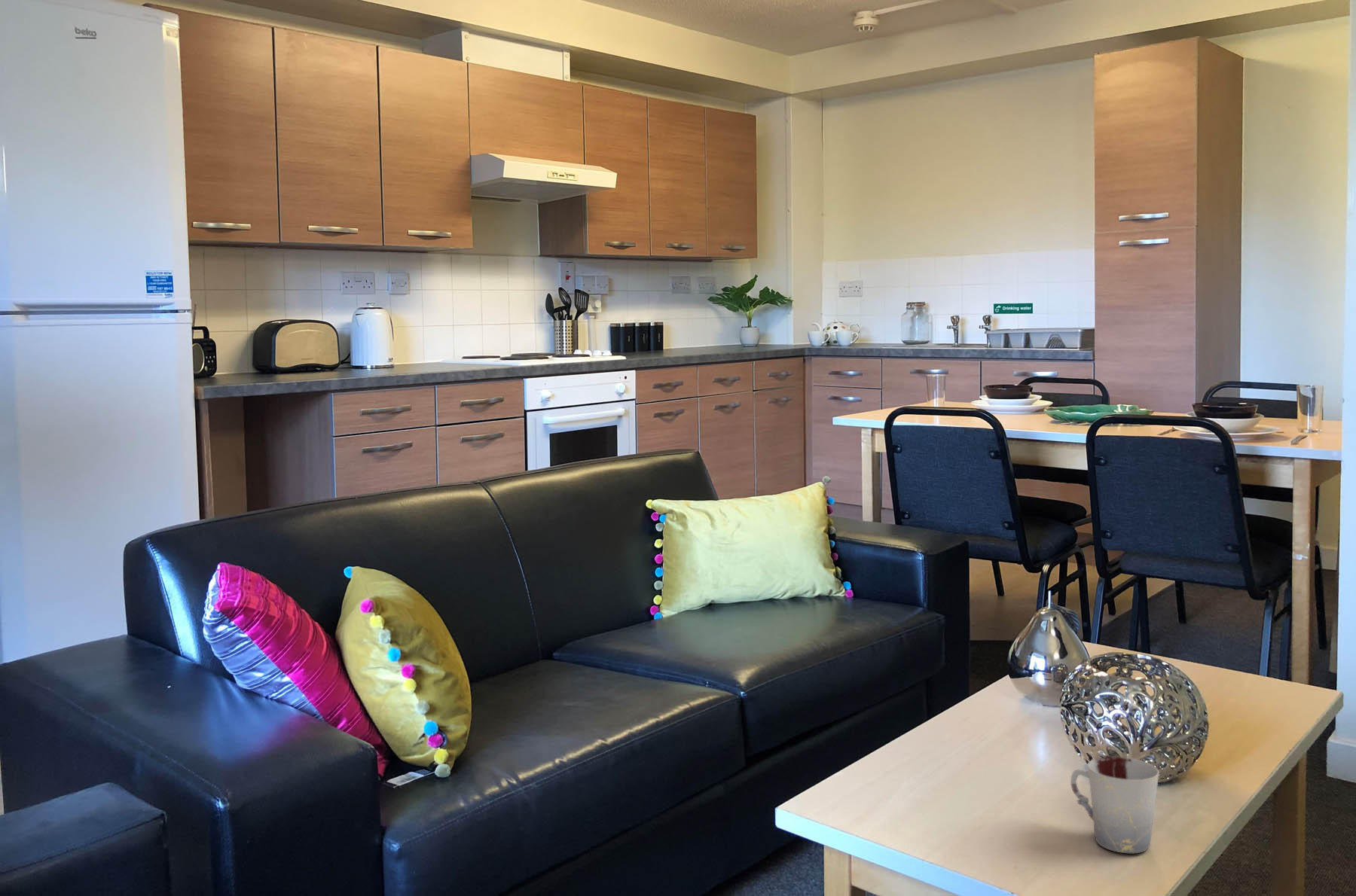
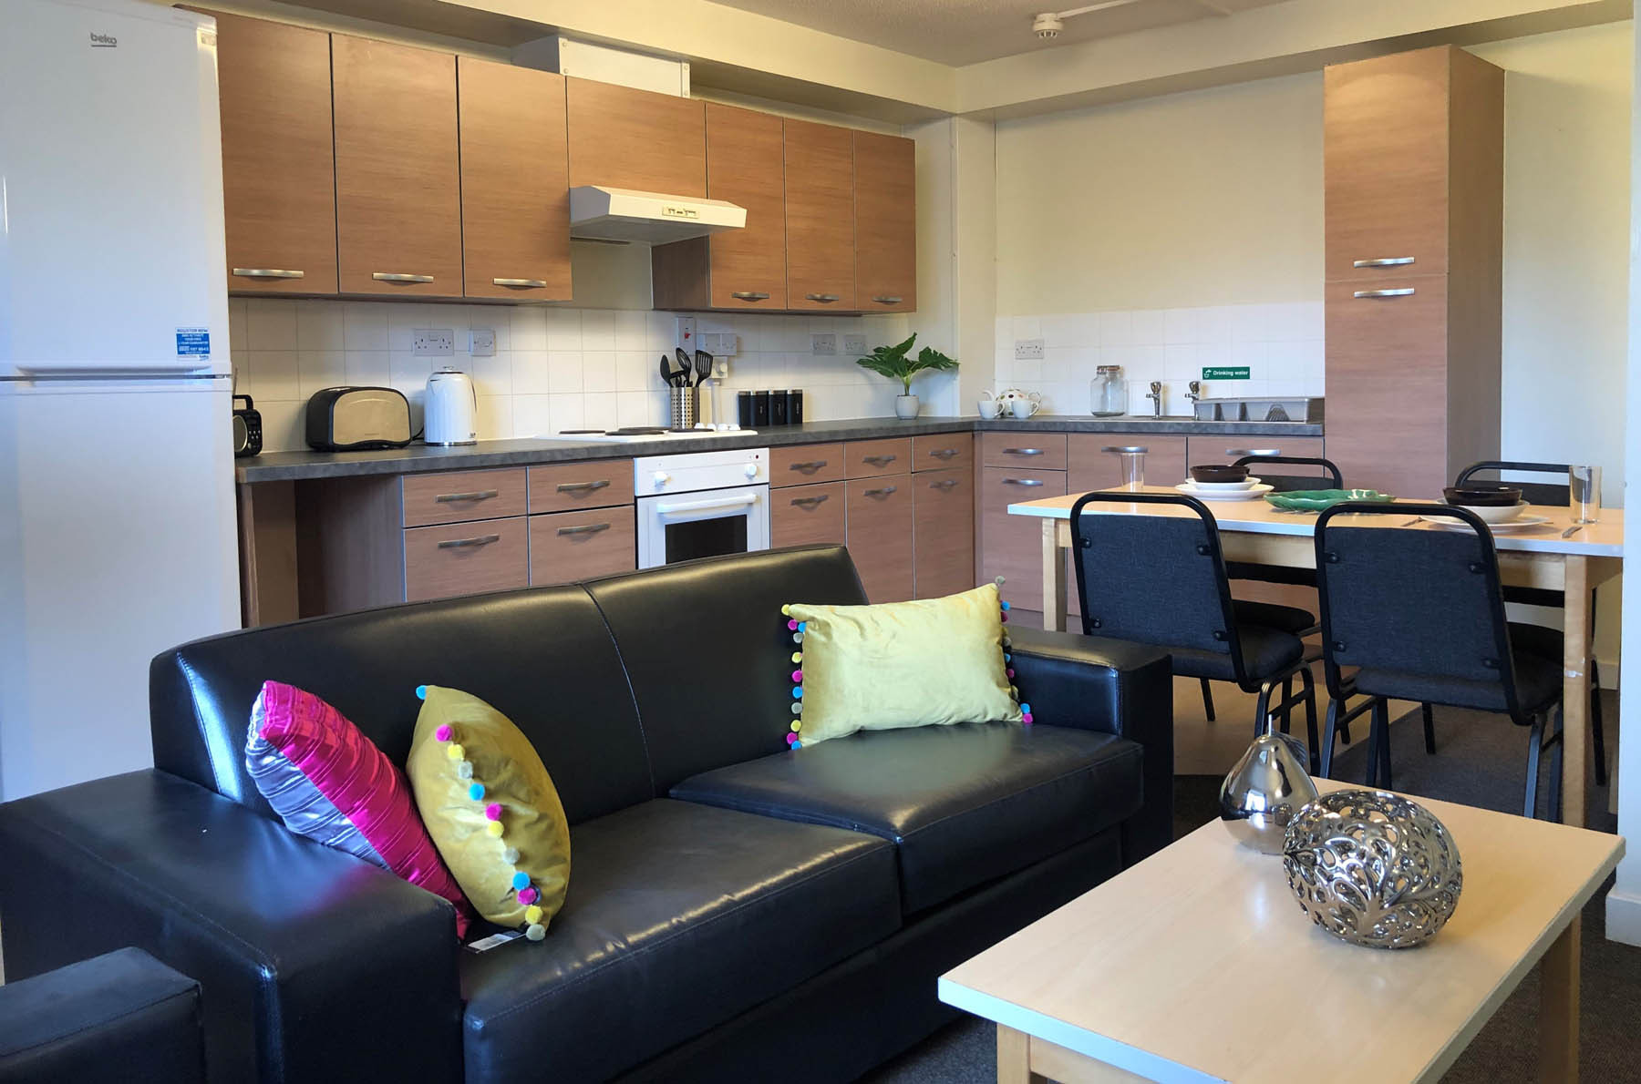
- cup (1110, 801)
